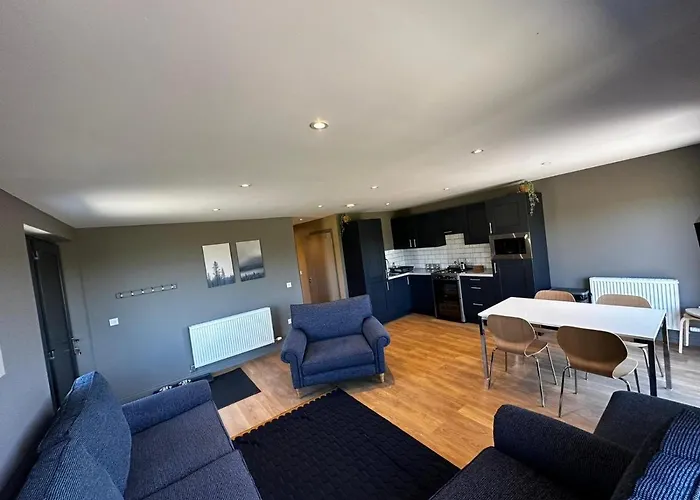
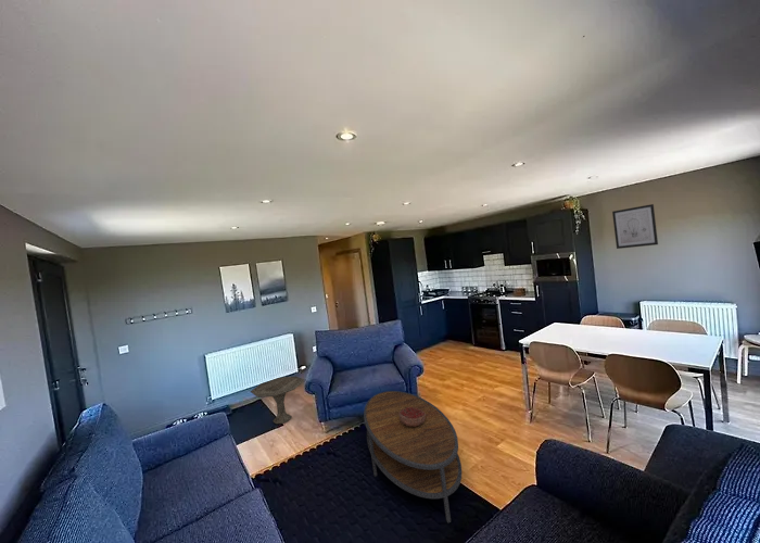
+ wall art (634, 227)
+ side table (279, 401)
+ decorative bowl (411, 416)
+ coffee table (407, 441)
